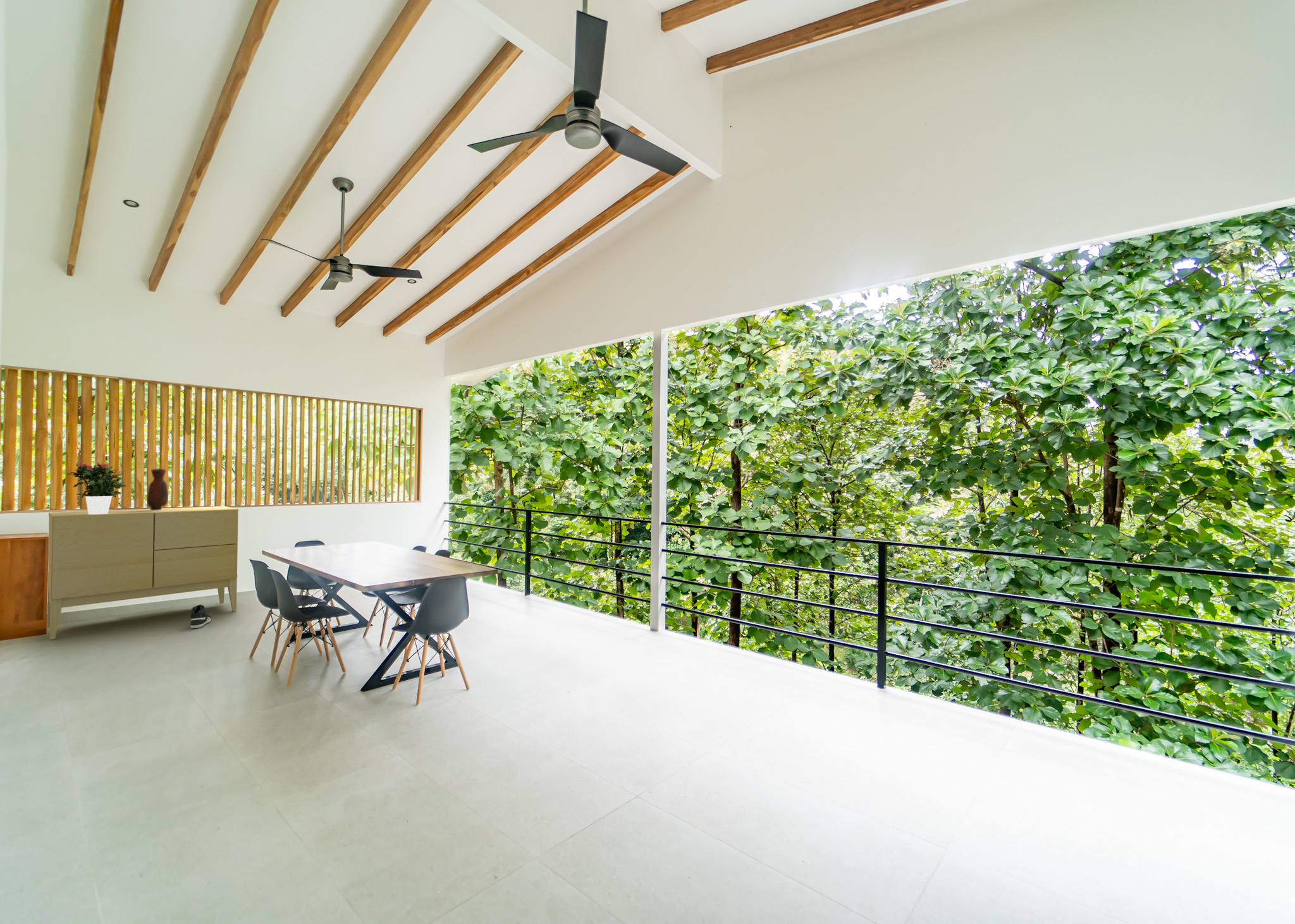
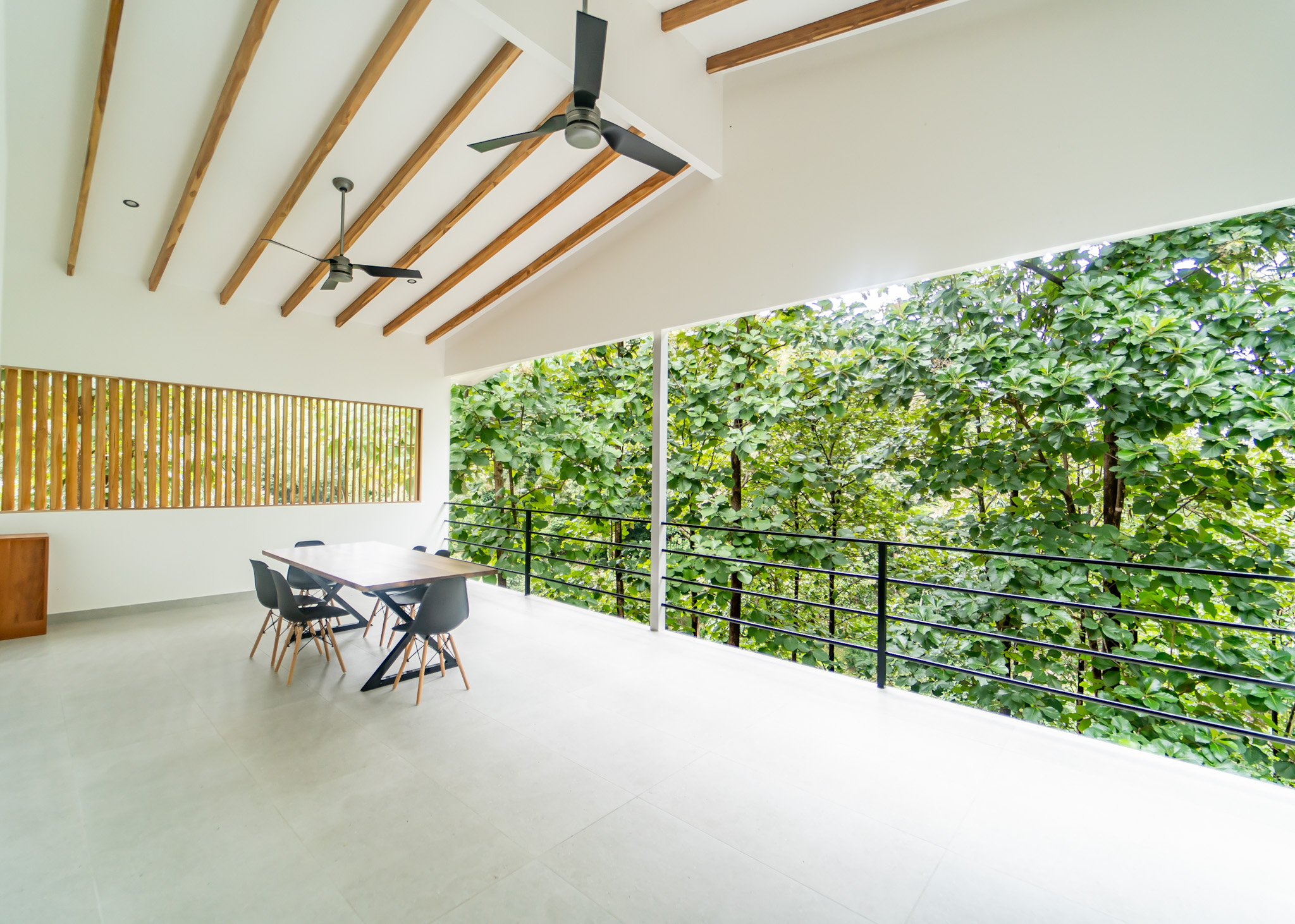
- sideboard (148, 564)
- vase (157, 489)
- sneaker (201, 614)
- potted flower (97, 488)
